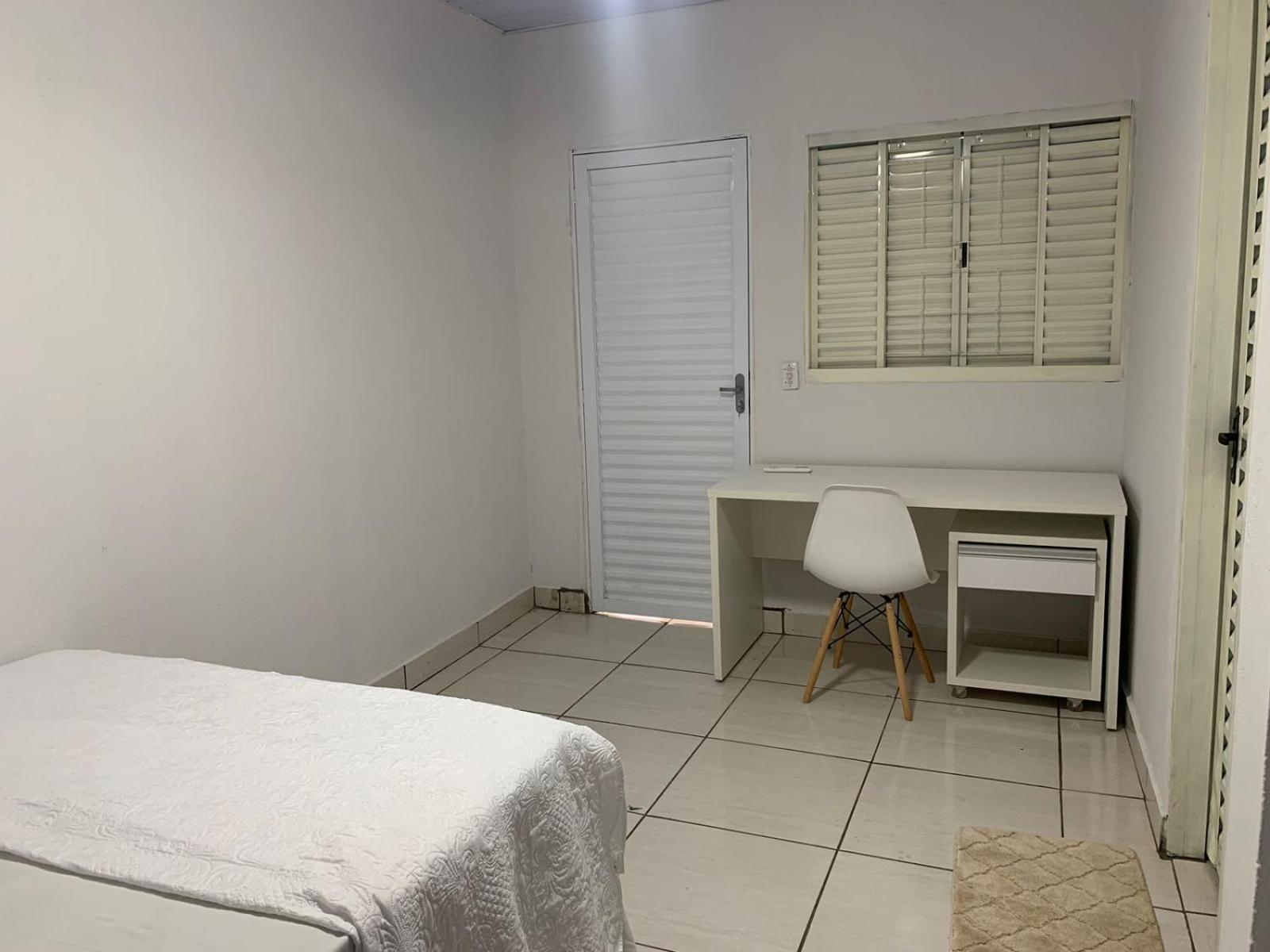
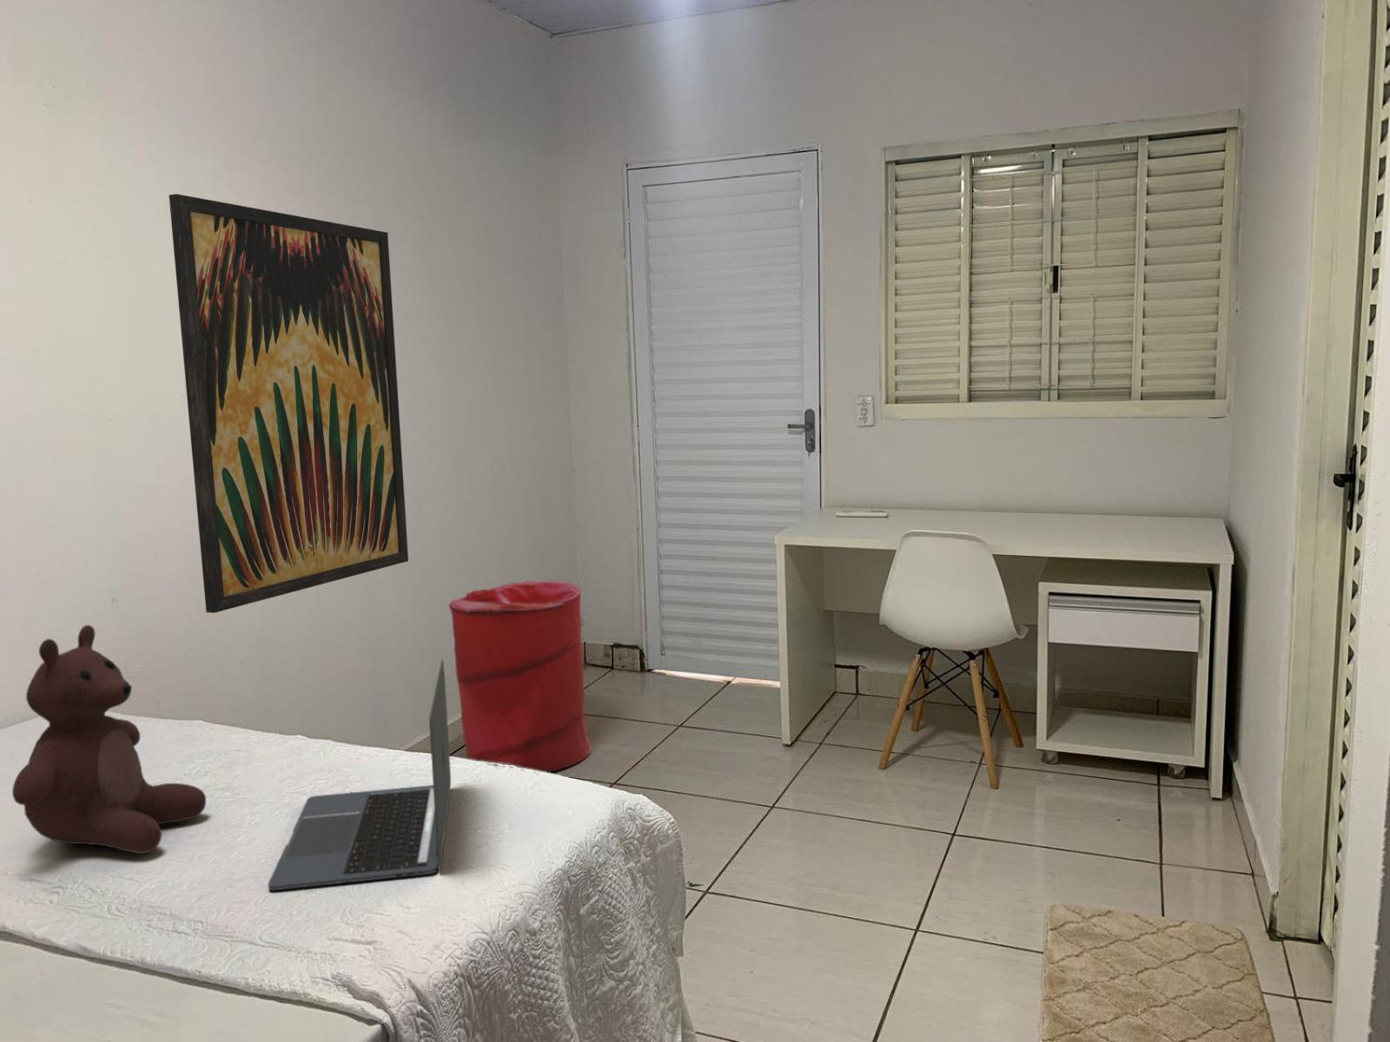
+ wall art (305, 404)
+ laptop (364, 791)
+ laundry hamper (520, 671)
+ teddy bear (108, 734)
